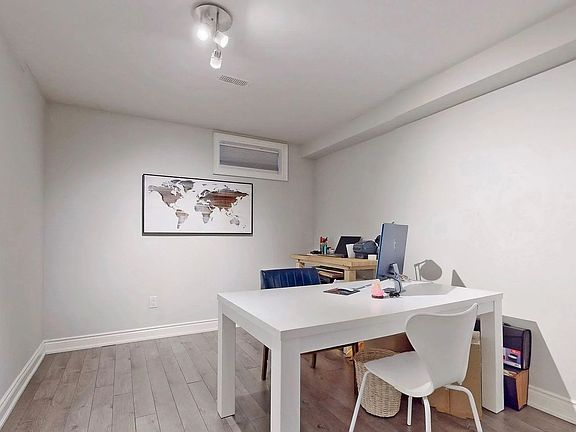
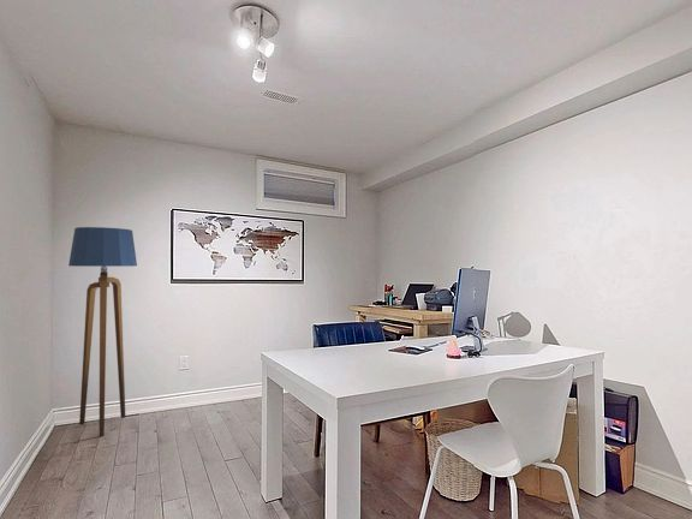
+ floor lamp (103, 328)
